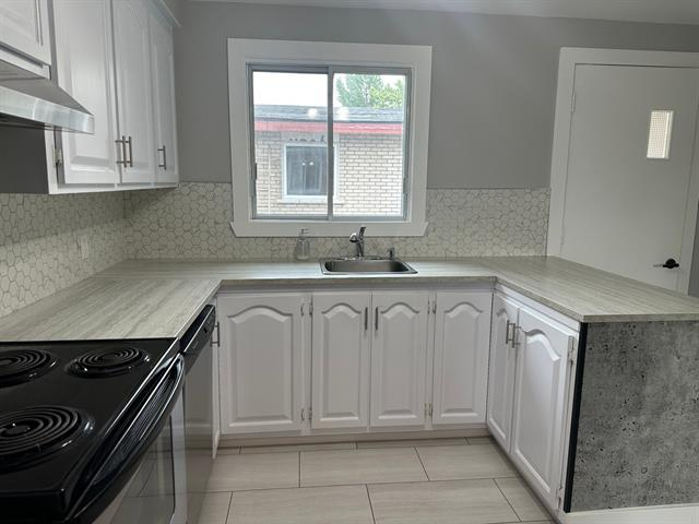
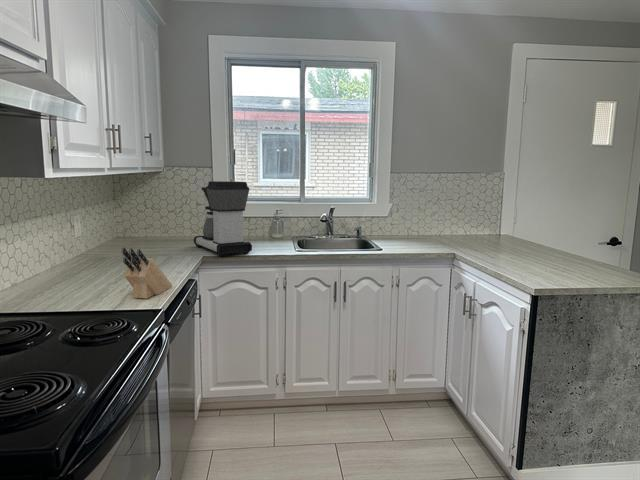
+ knife block (146, 269)
+ coffee maker (220, 215)
